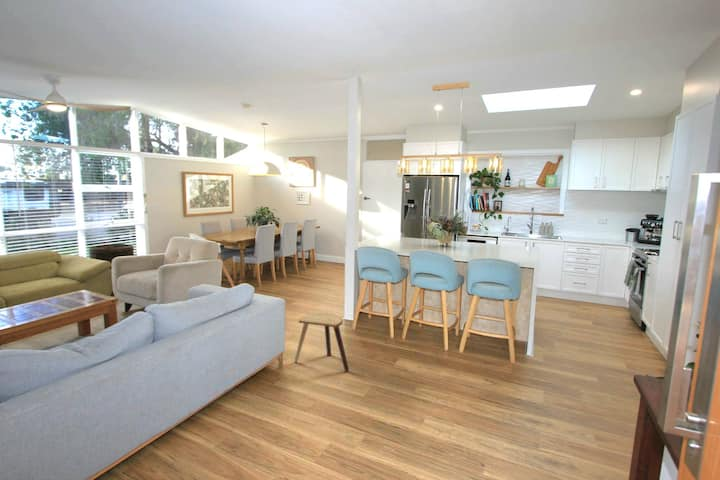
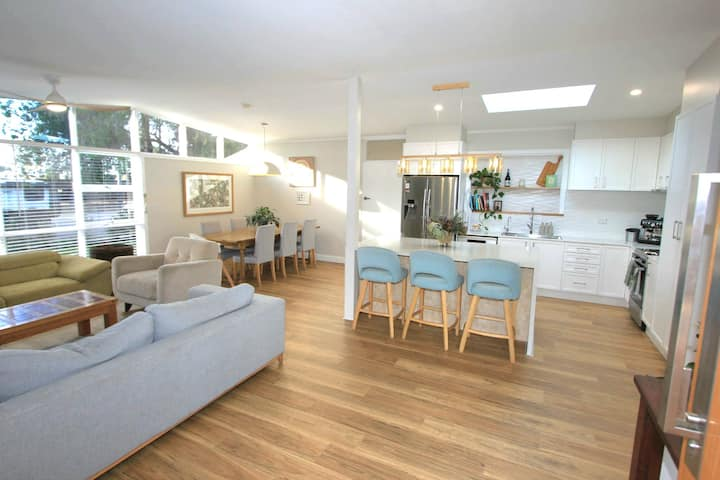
- stool (326, 340)
